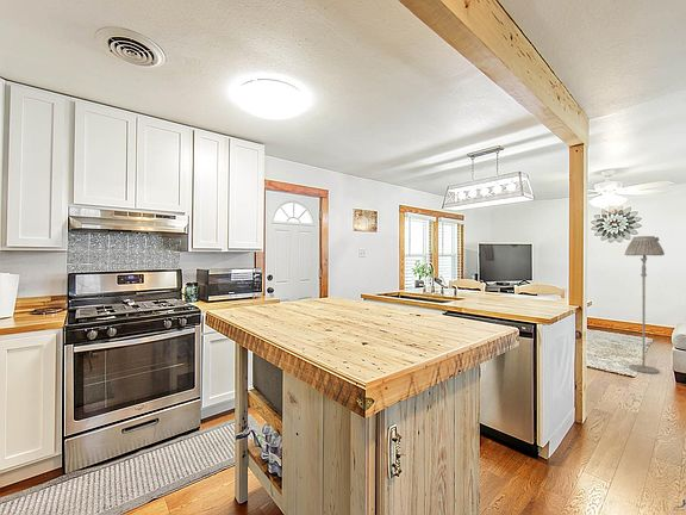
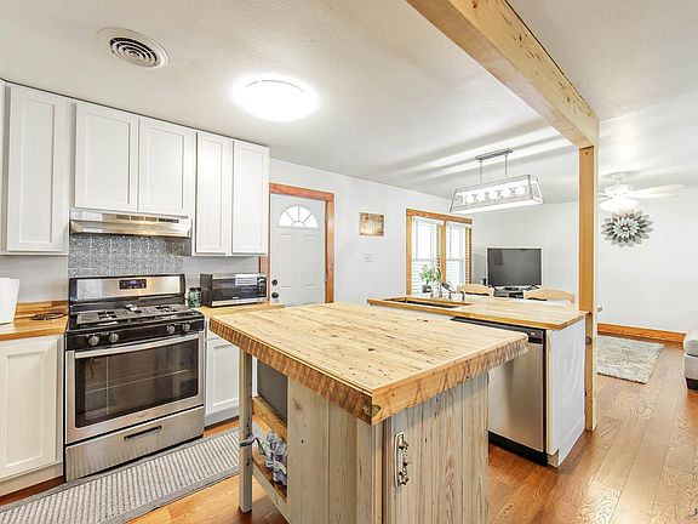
- floor lamp (643, 303)
